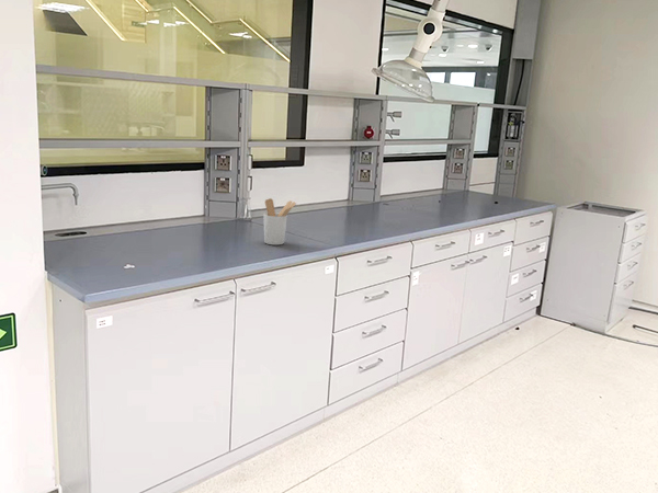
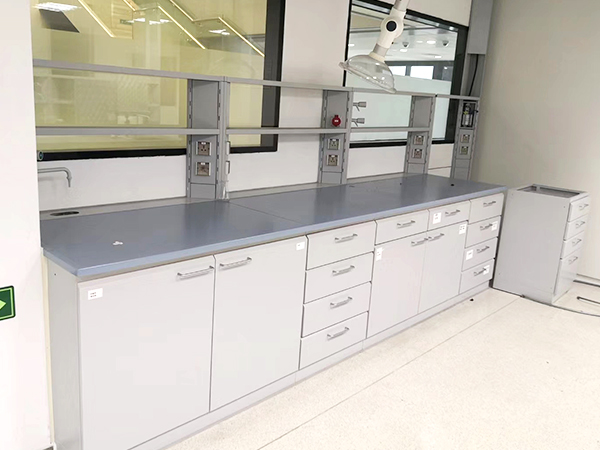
- utensil holder (280, 221)
